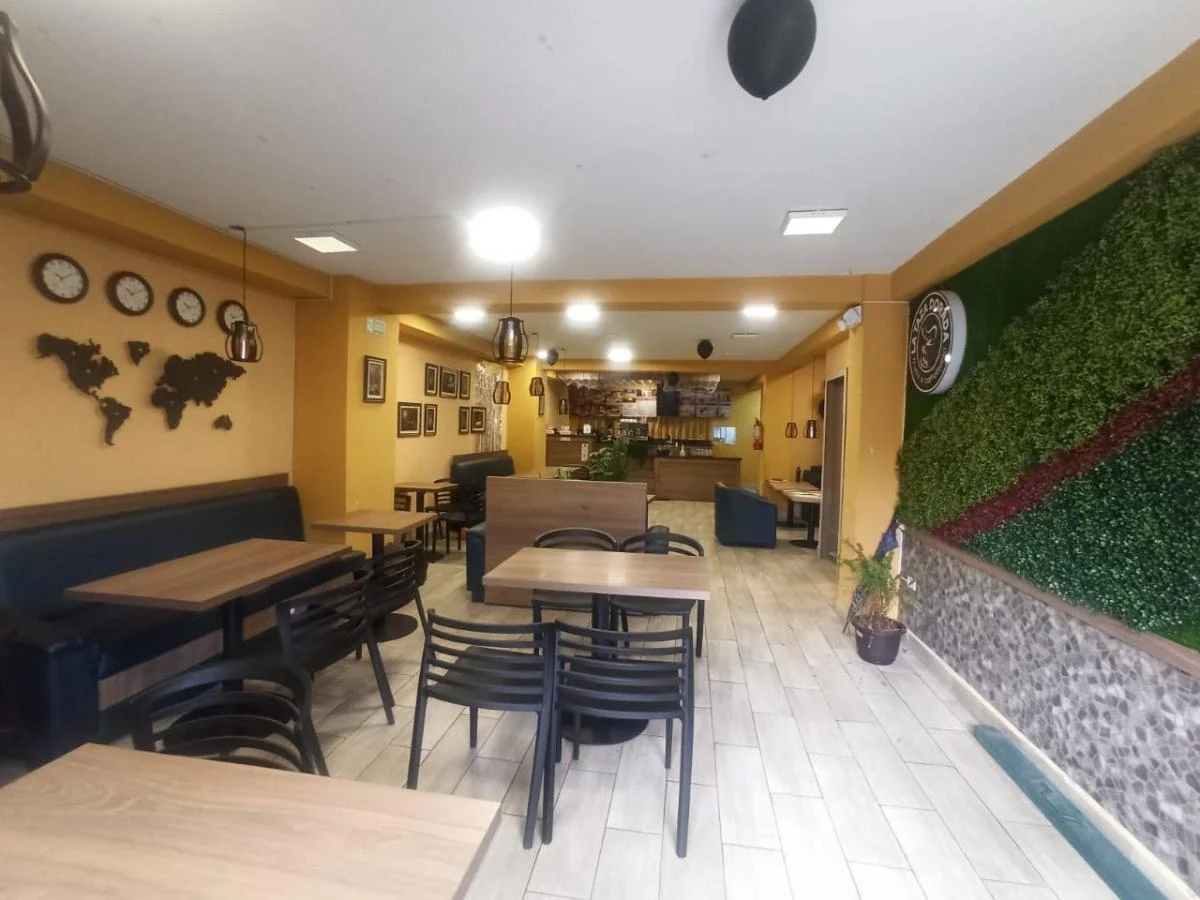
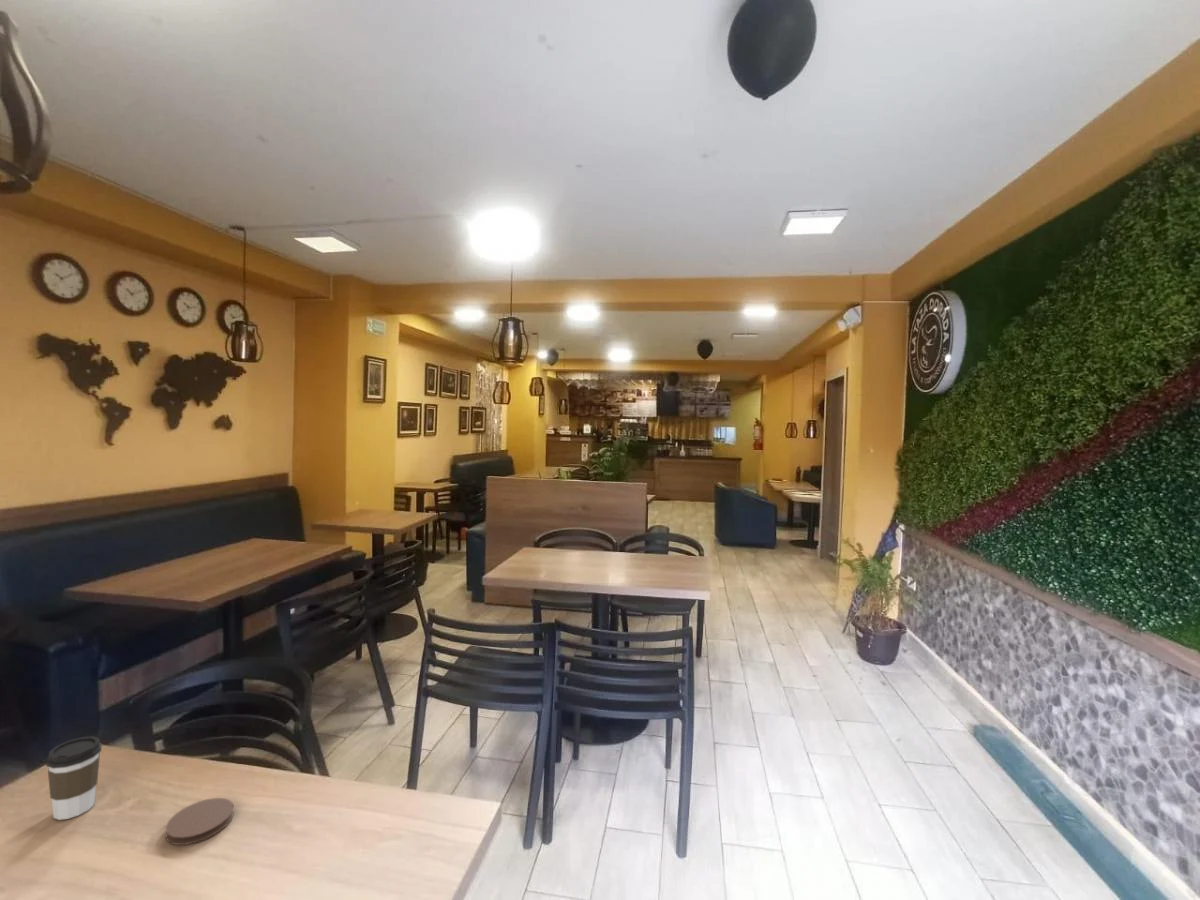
+ coffee cup (74, 777)
+ coaster (200, 820)
